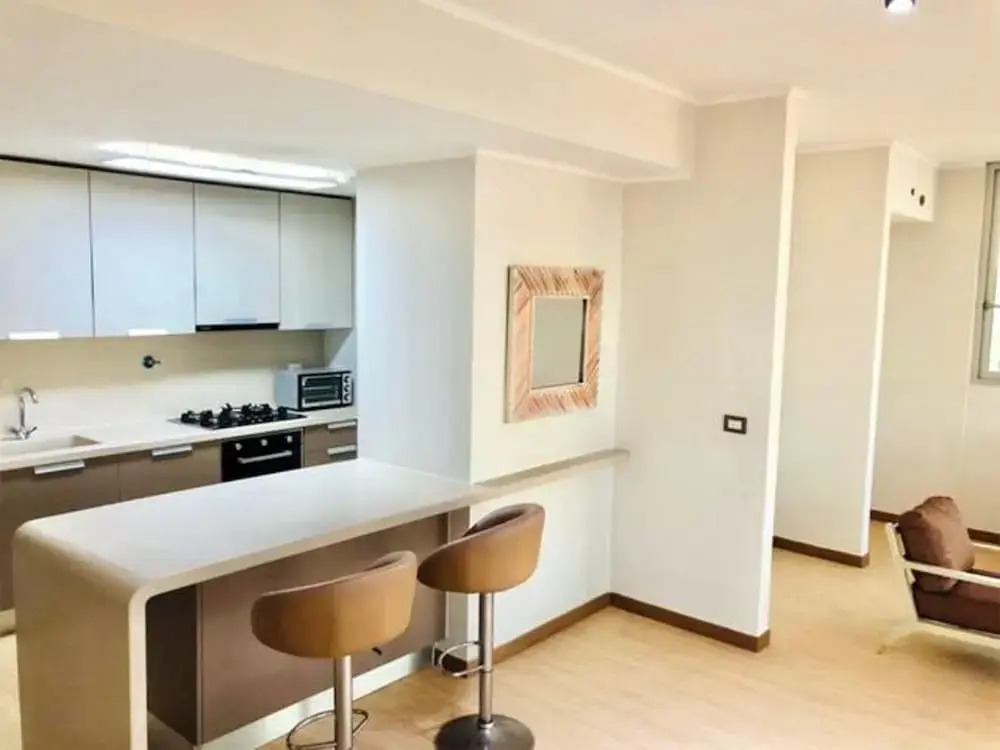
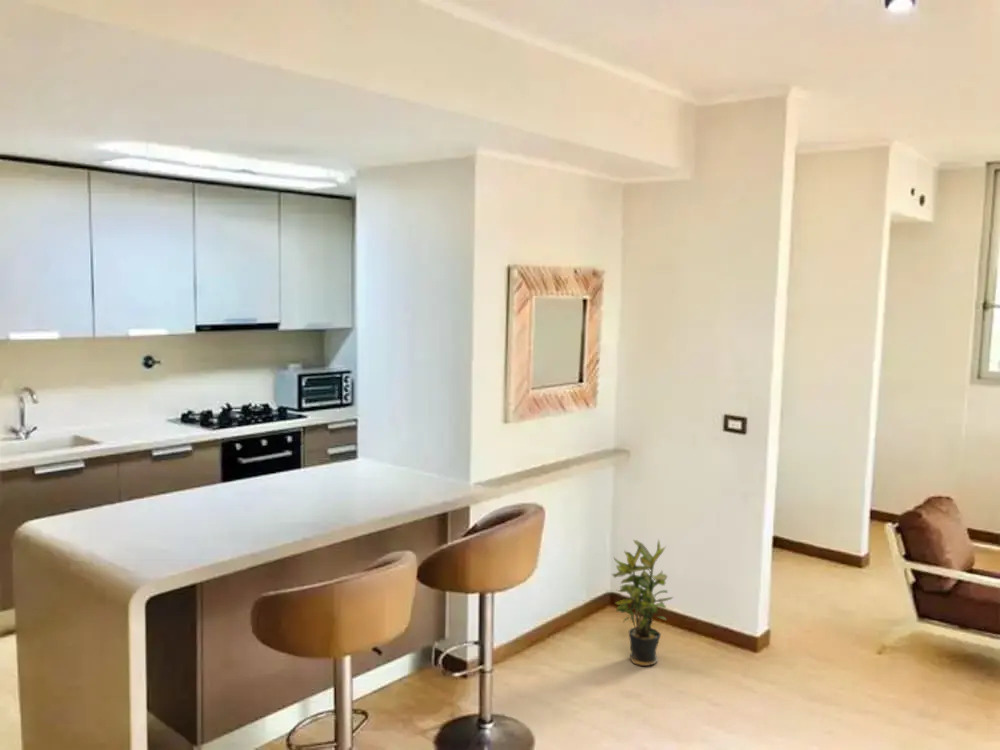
+ potted plant (640, 602)
